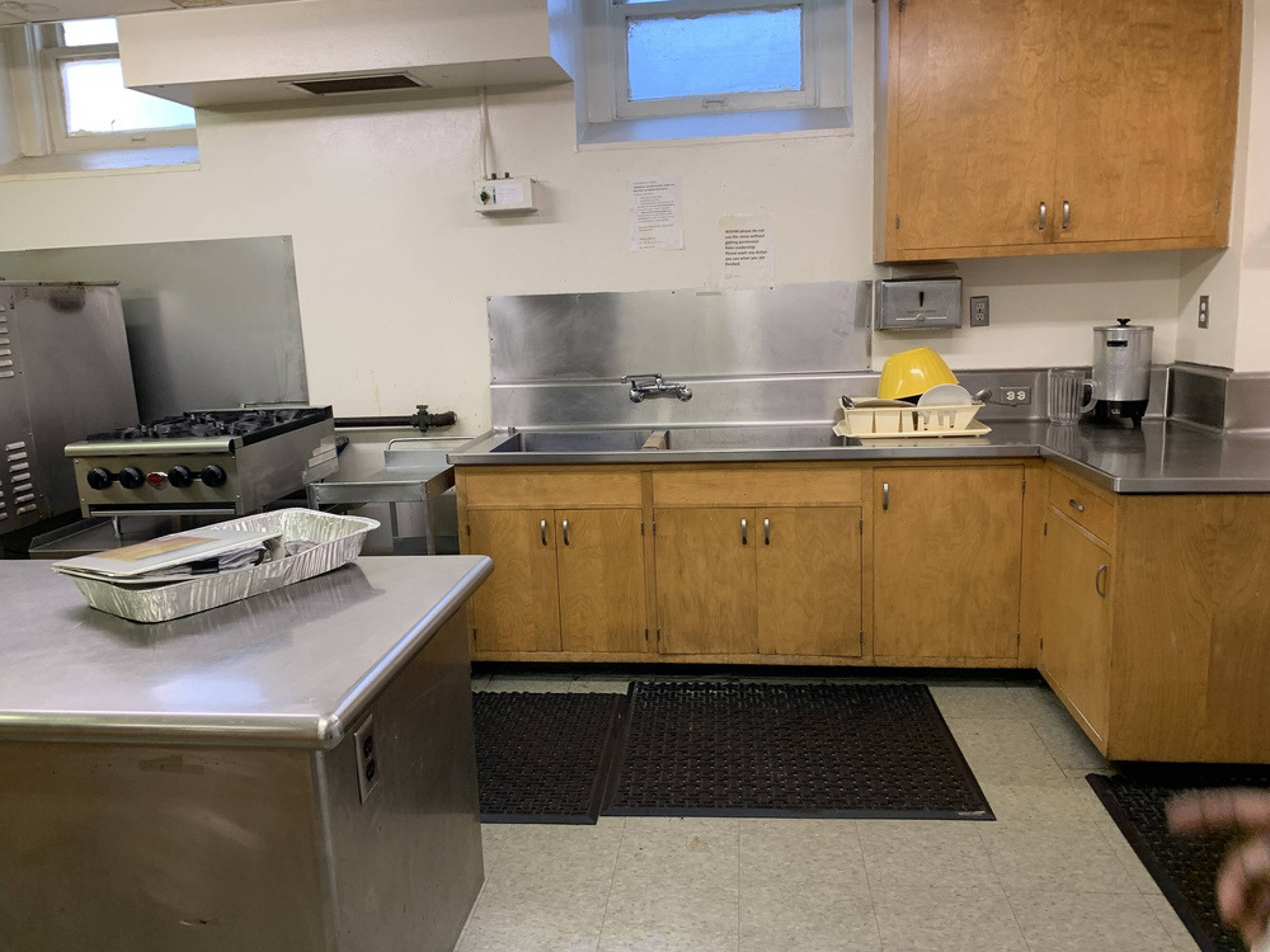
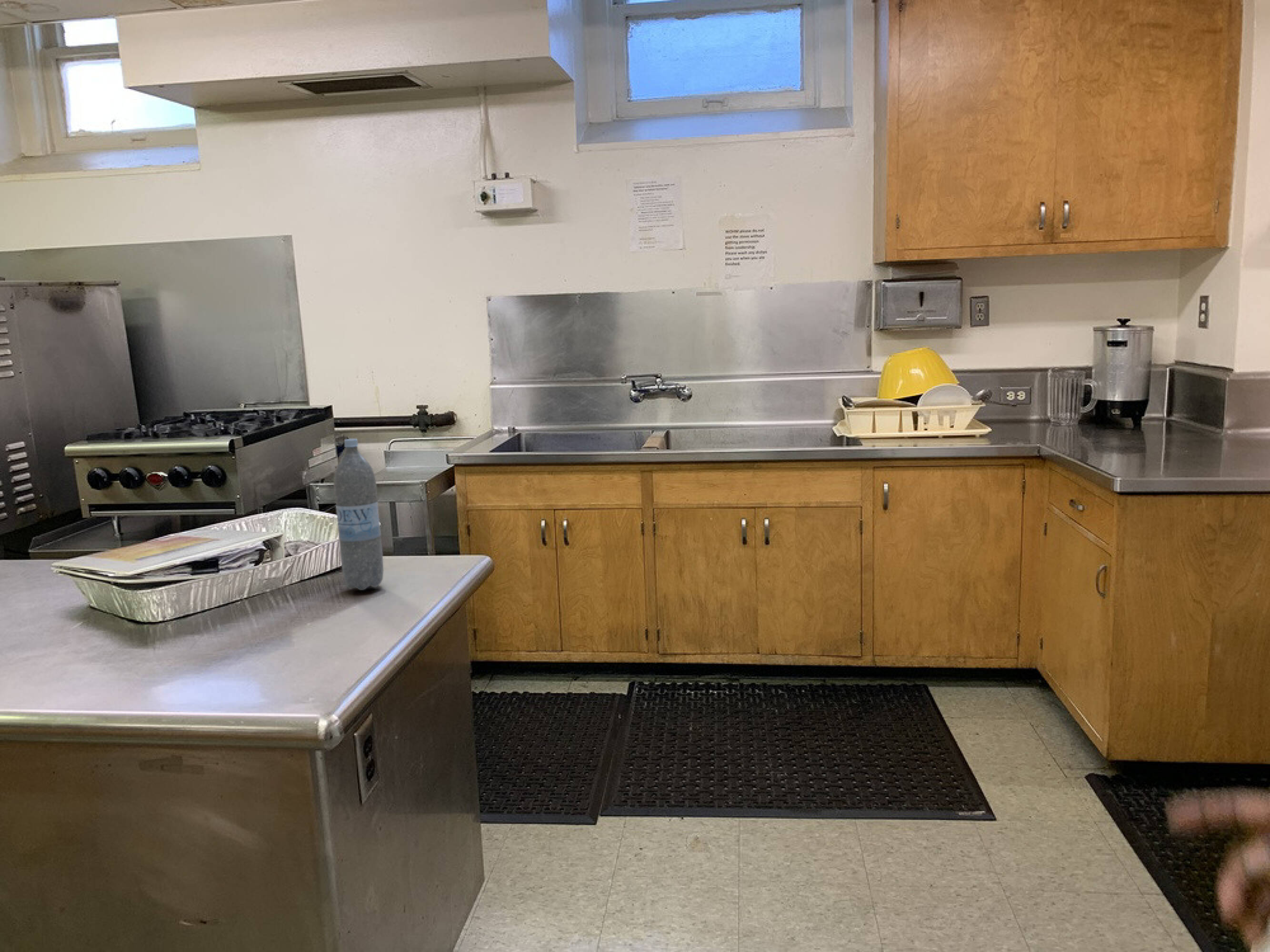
+ water bottle (358, 515)
